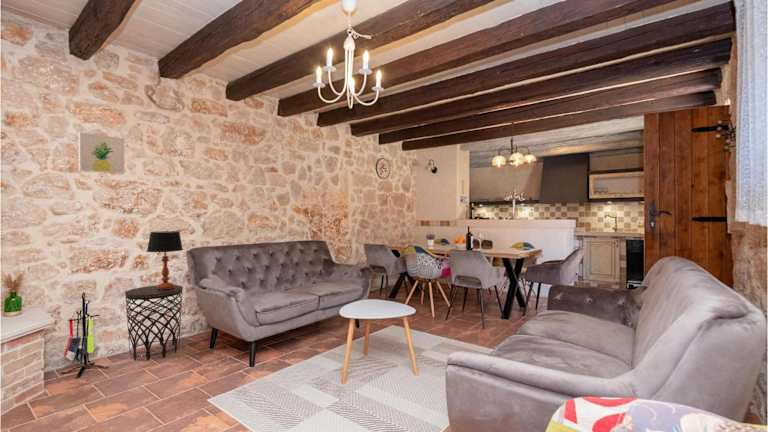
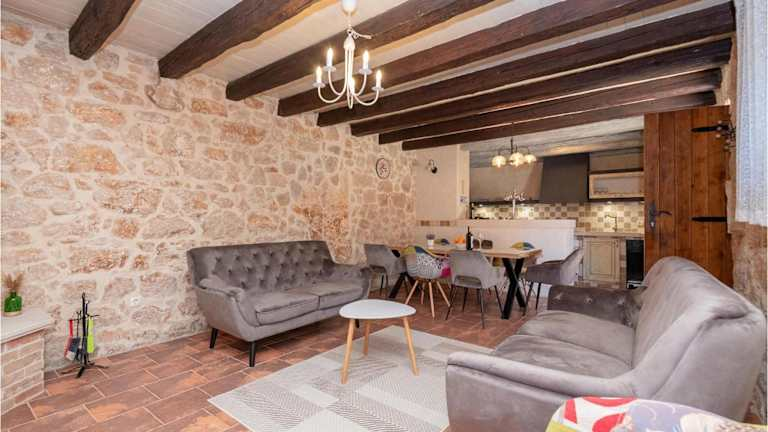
- table lamp (165, 259)
- side table (155, 321)
- wall art (102, 153)
